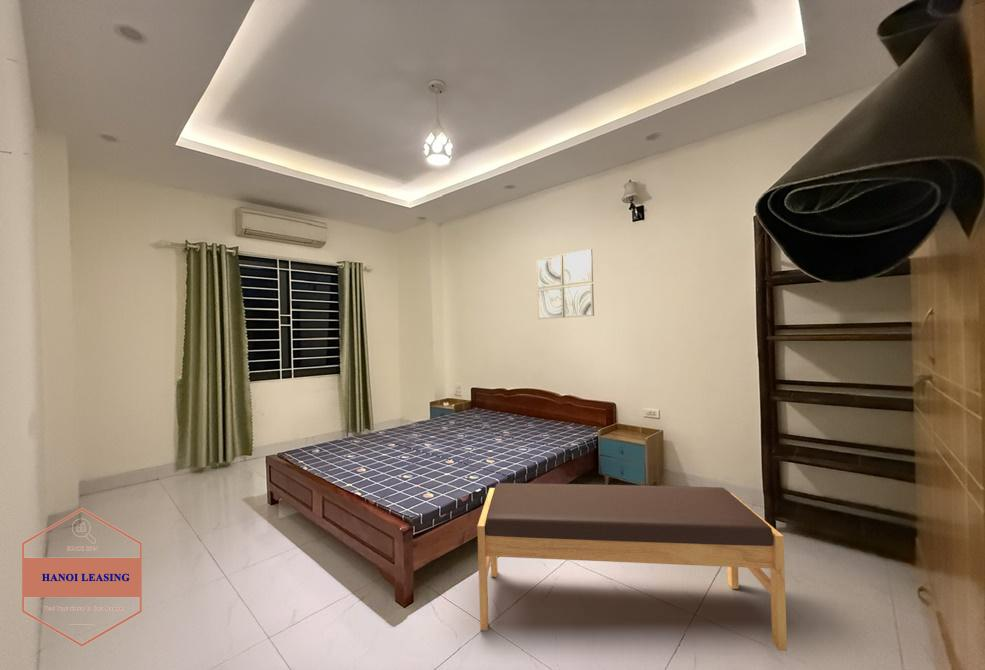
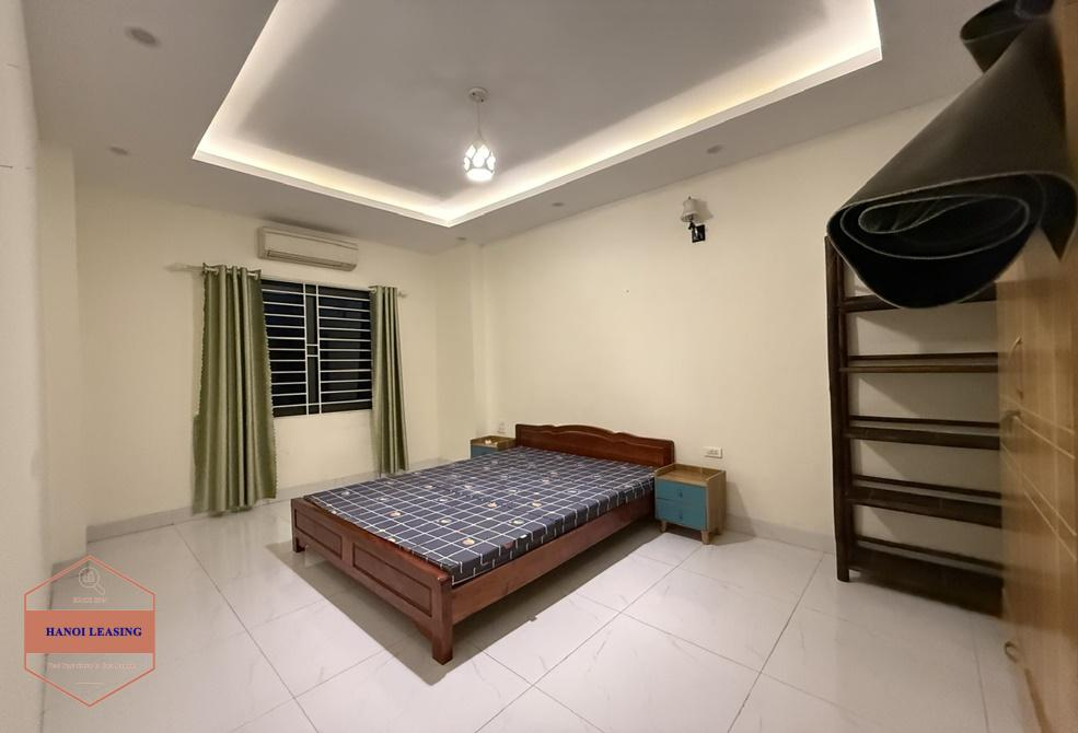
- bench (614, 552)
- wall art (563, 285)
